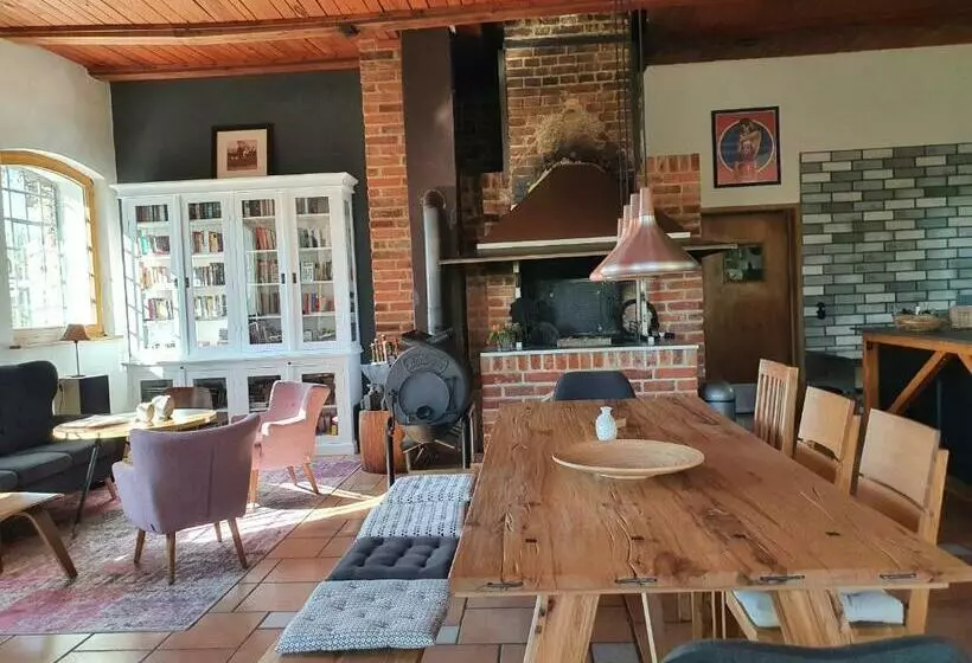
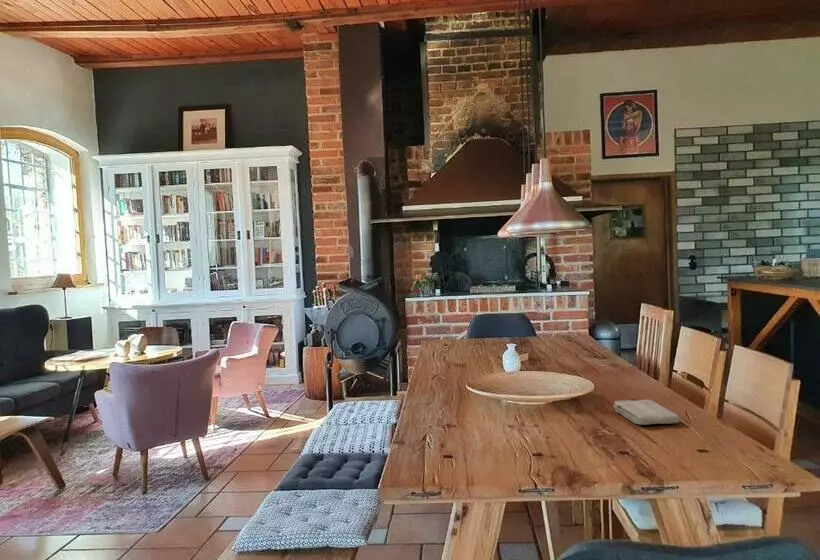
+ washcloth (644, 411)
